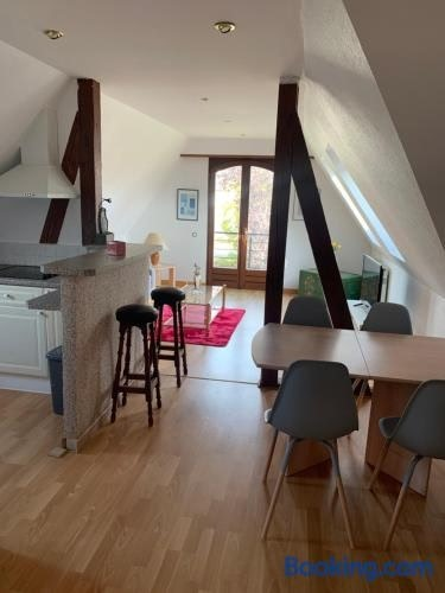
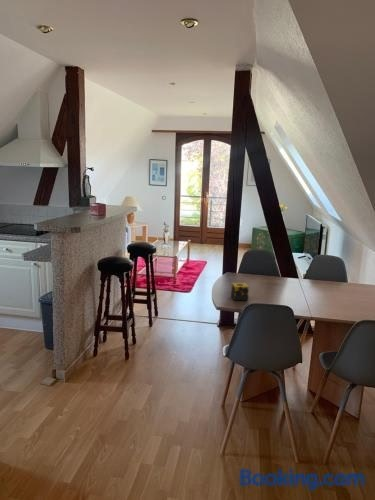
+ candle (239, 291)
